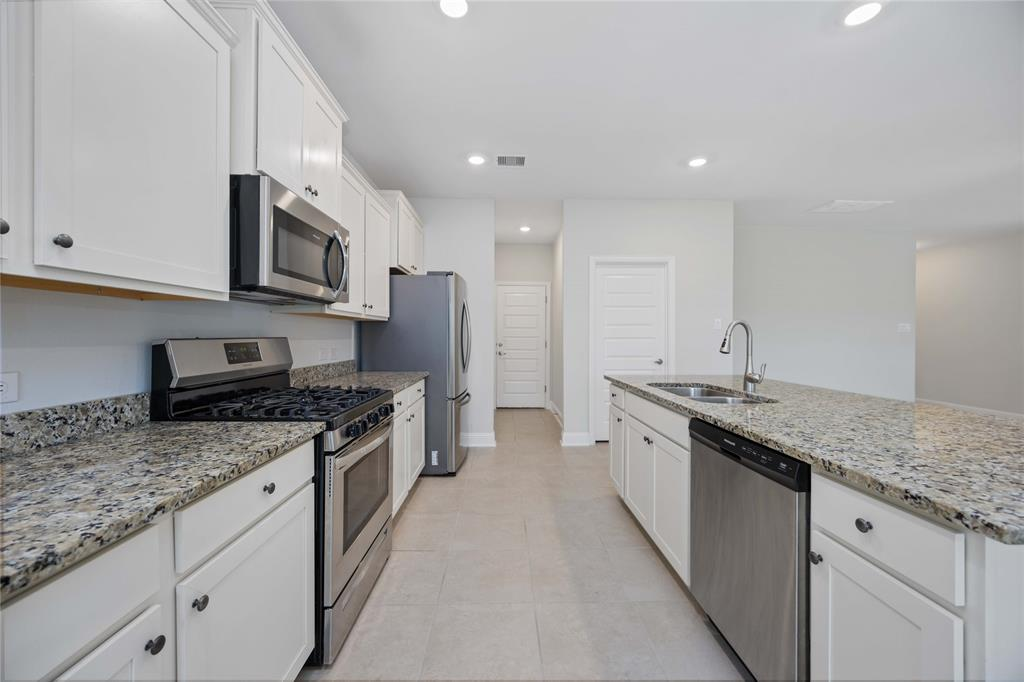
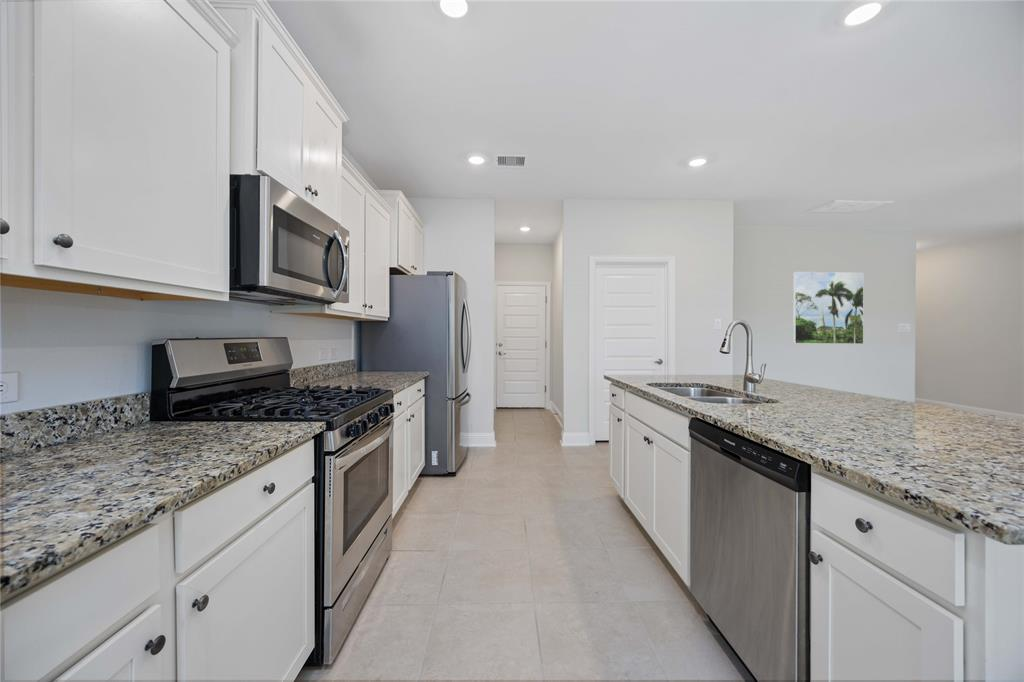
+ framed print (828, 308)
